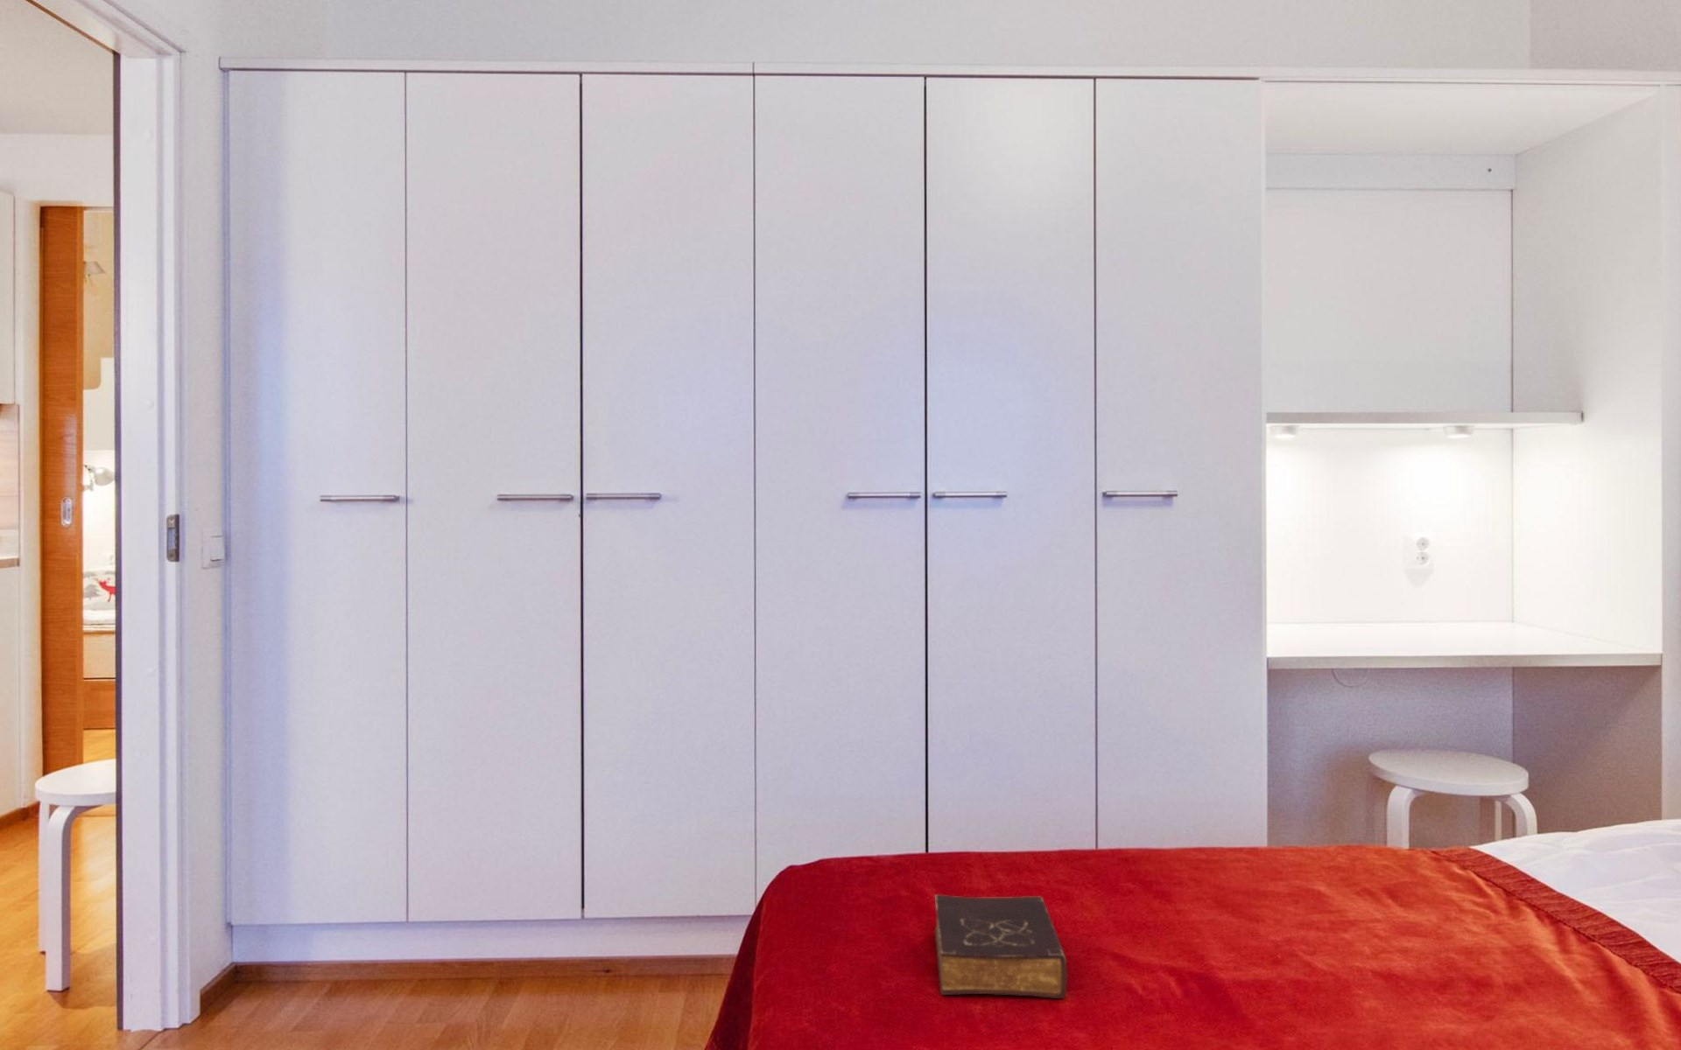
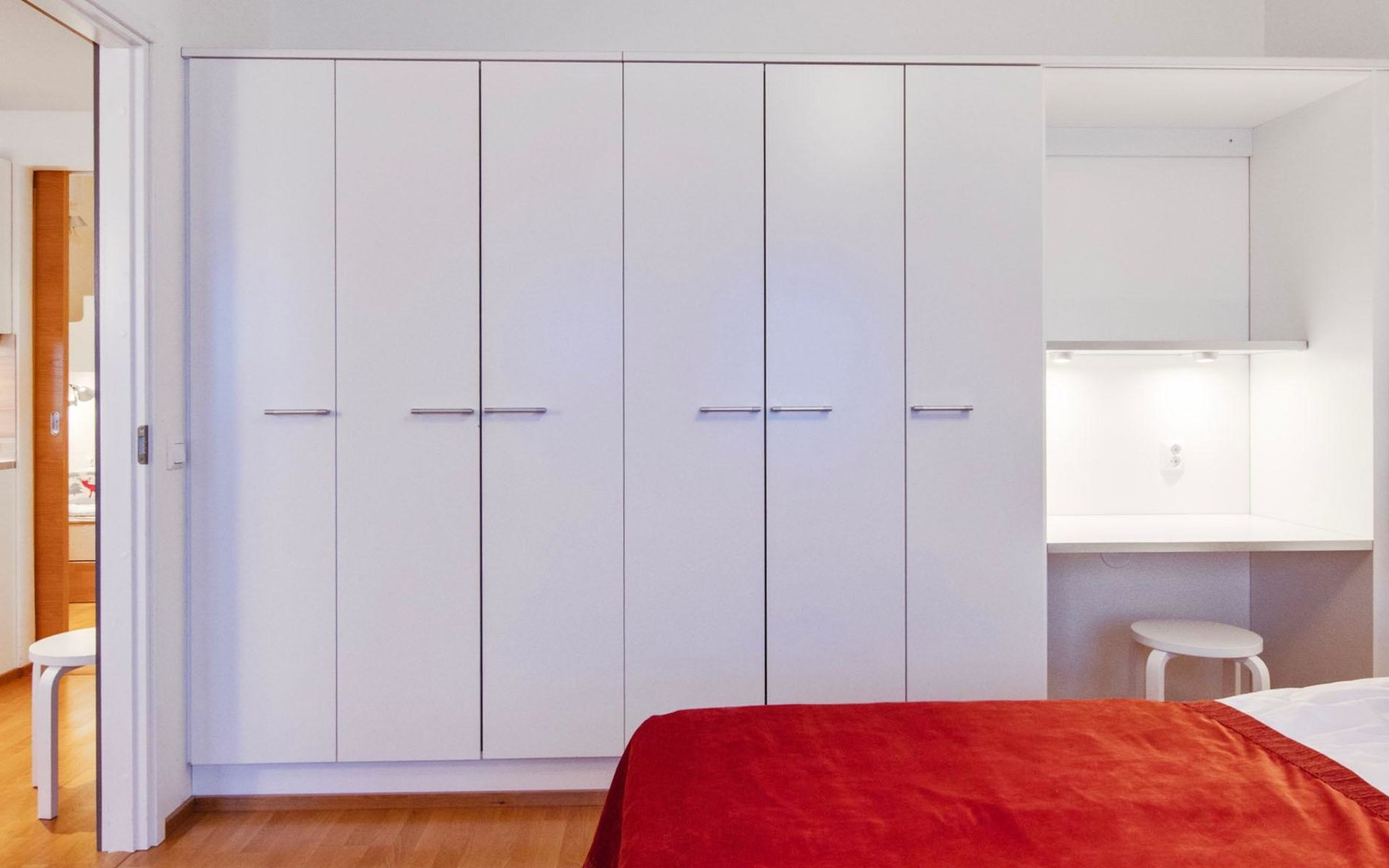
- book (996, 942)
